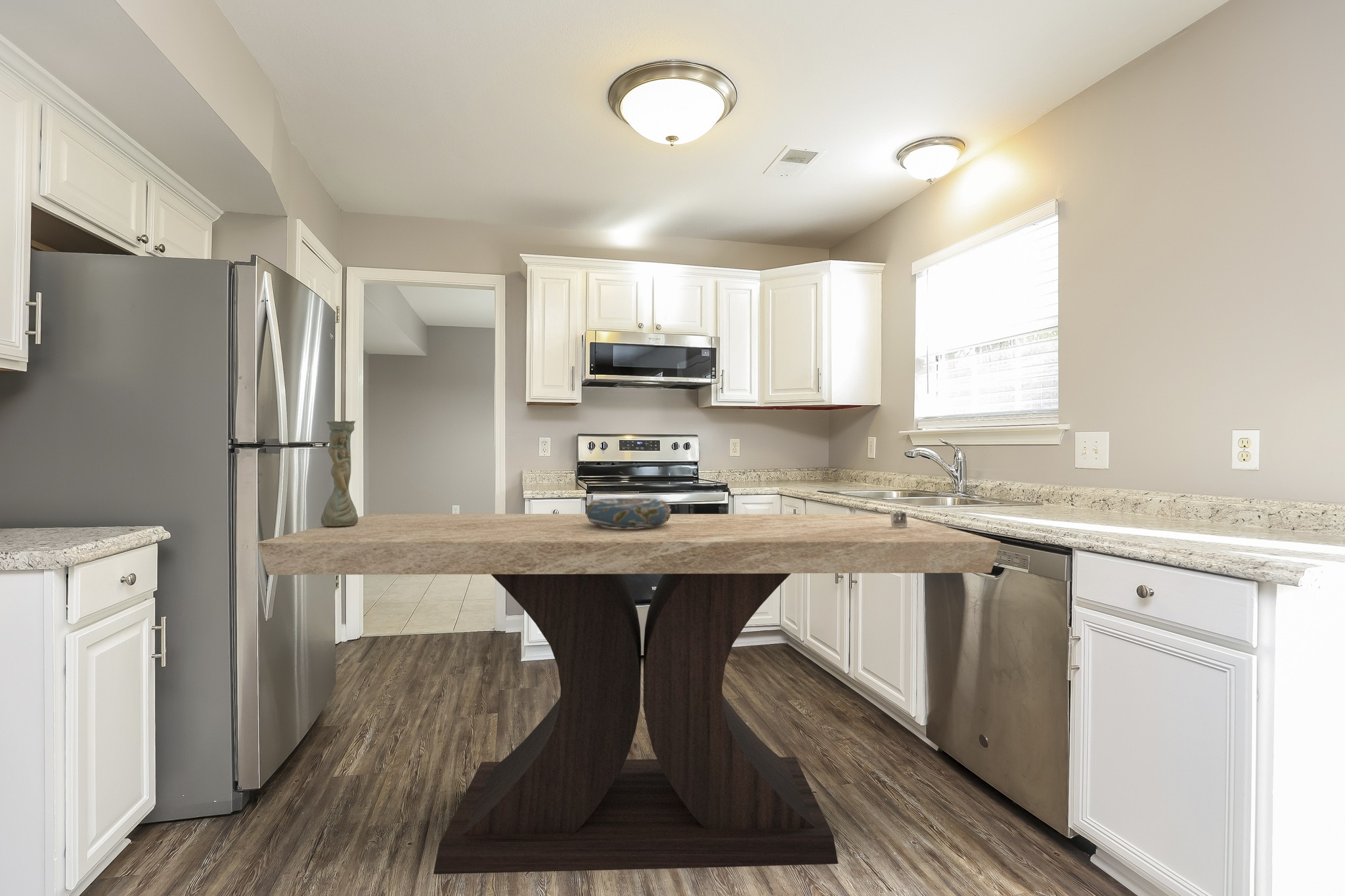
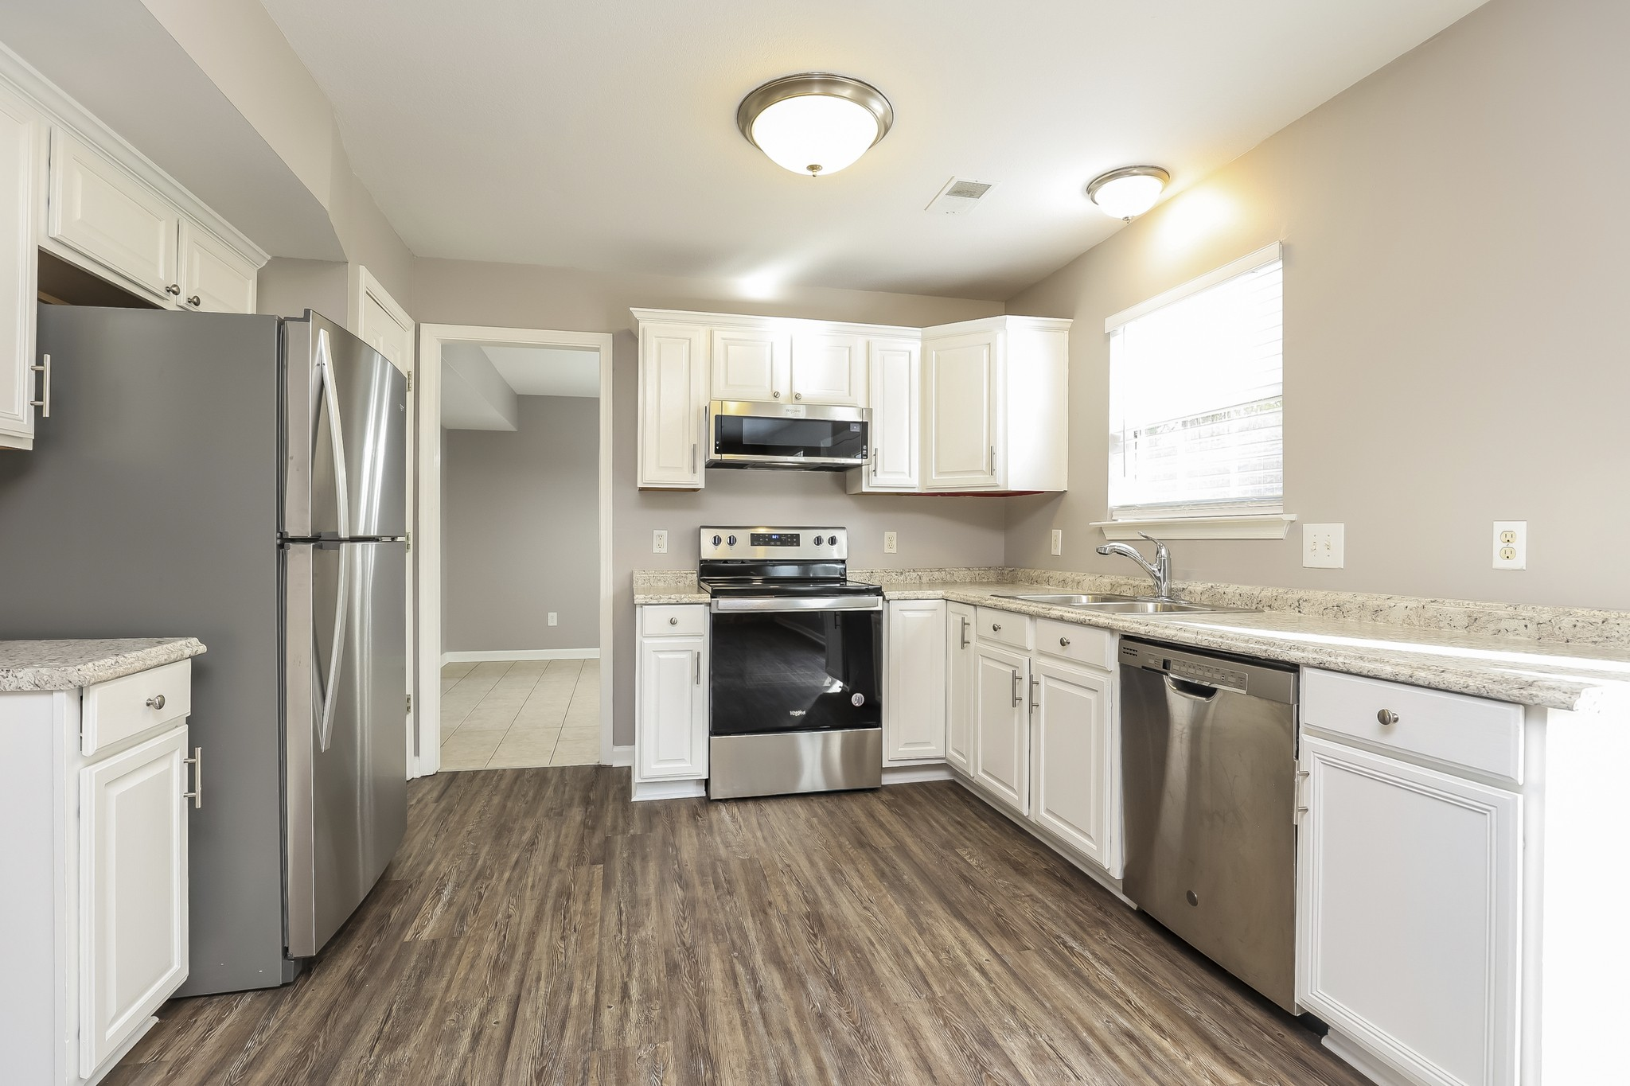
- vase (340, 472)
- decorative bowl (628, 511)
- napkin holder (905, 516)
- table (638, 673)
